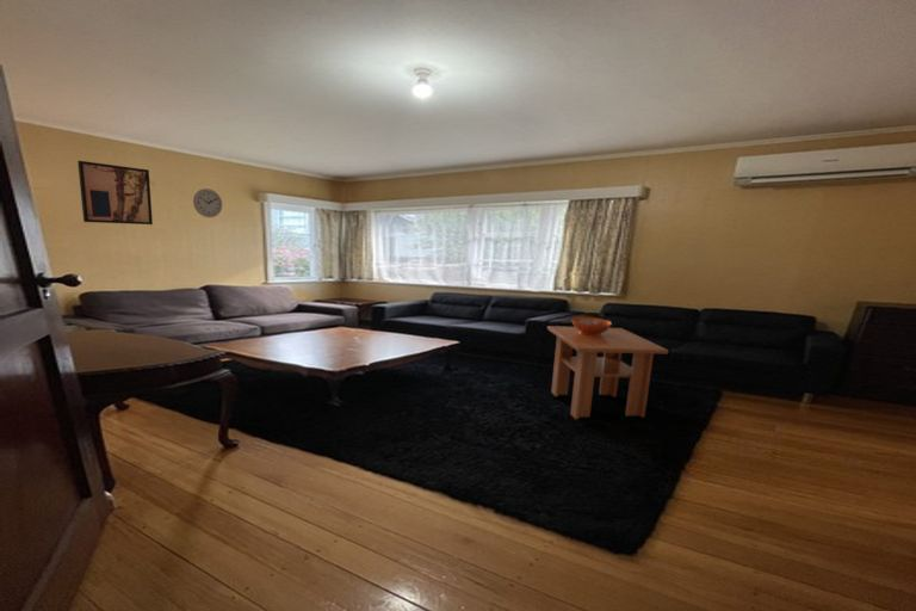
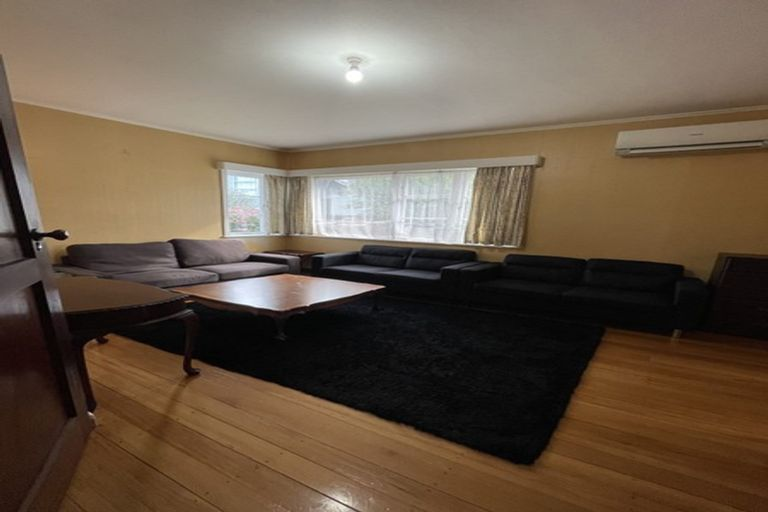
- coffee table (598, 371)
- decorative bowl (590, 326)
- wall clock (208, 203)
- wall art (117, 195)
